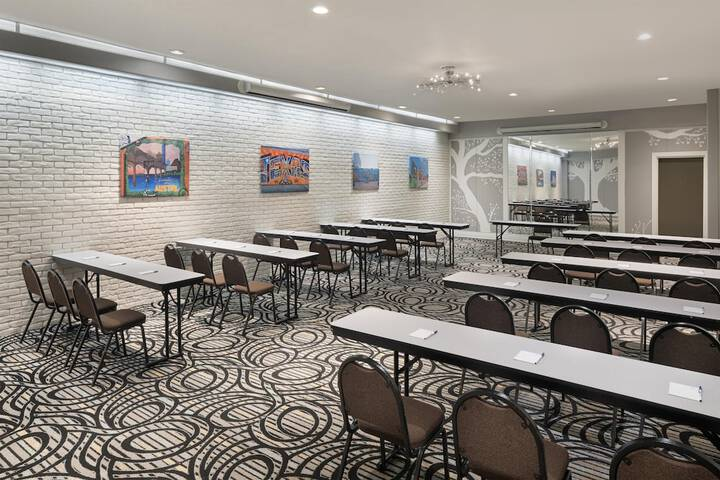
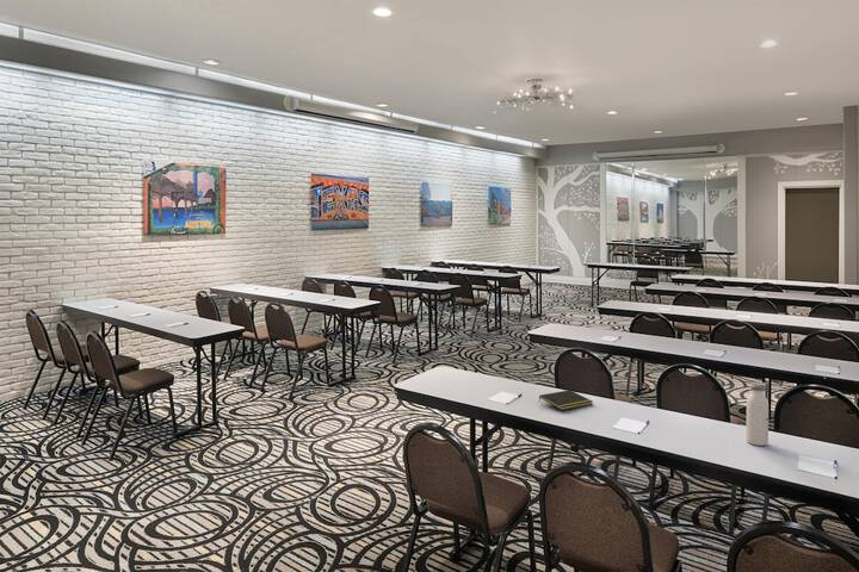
+ notepad (566, 399)
+ water bottle (756, 414)
